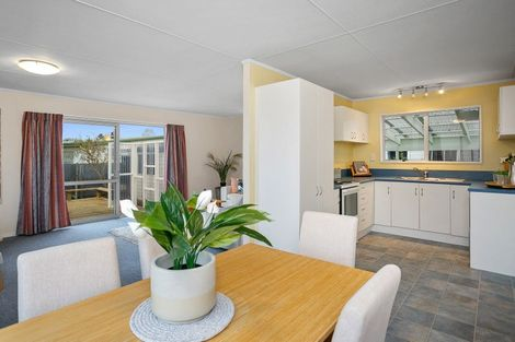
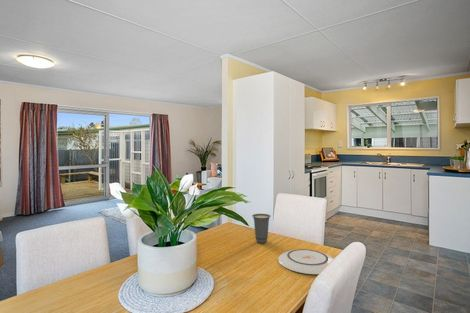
+ plate (307, 258)
+ cup (261, 228)
